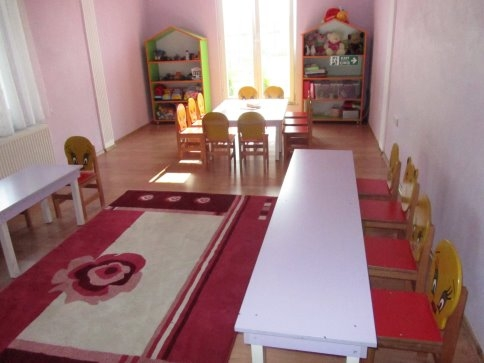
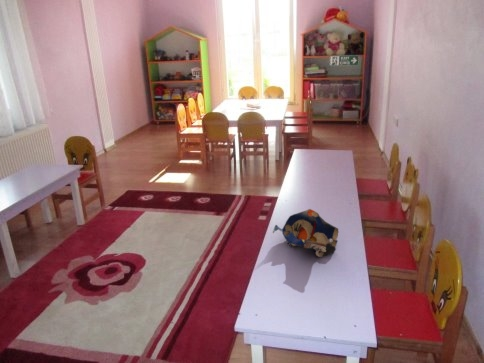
+ stuffed toy (306, 236)
